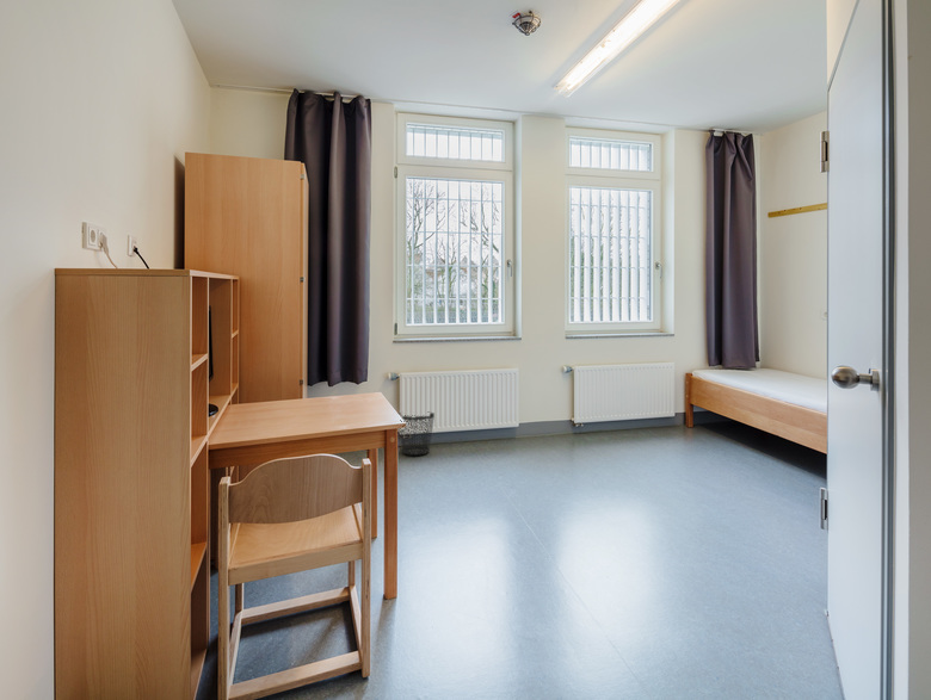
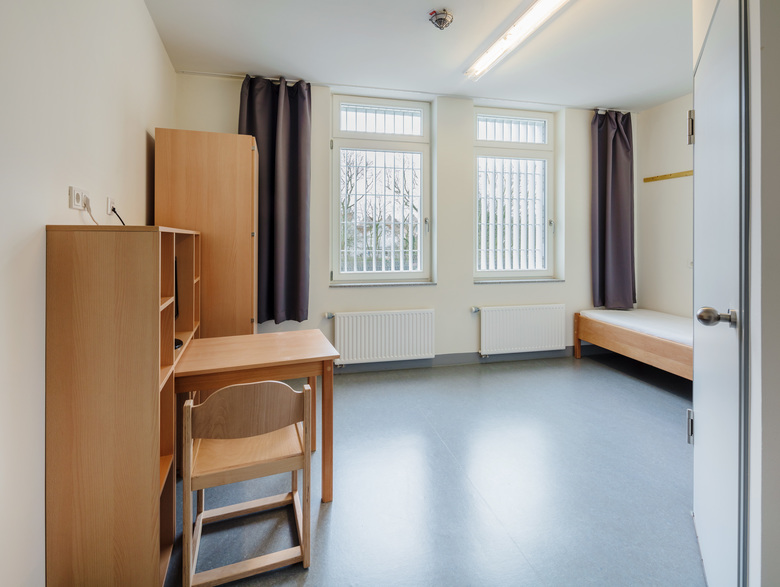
- wastebasket (415, 433)
